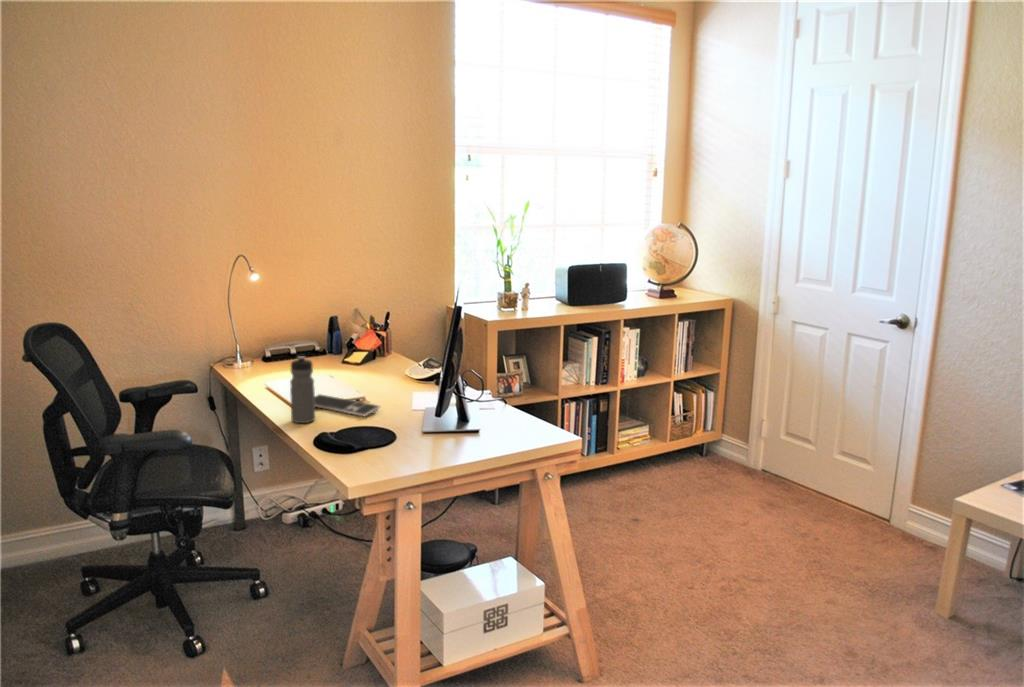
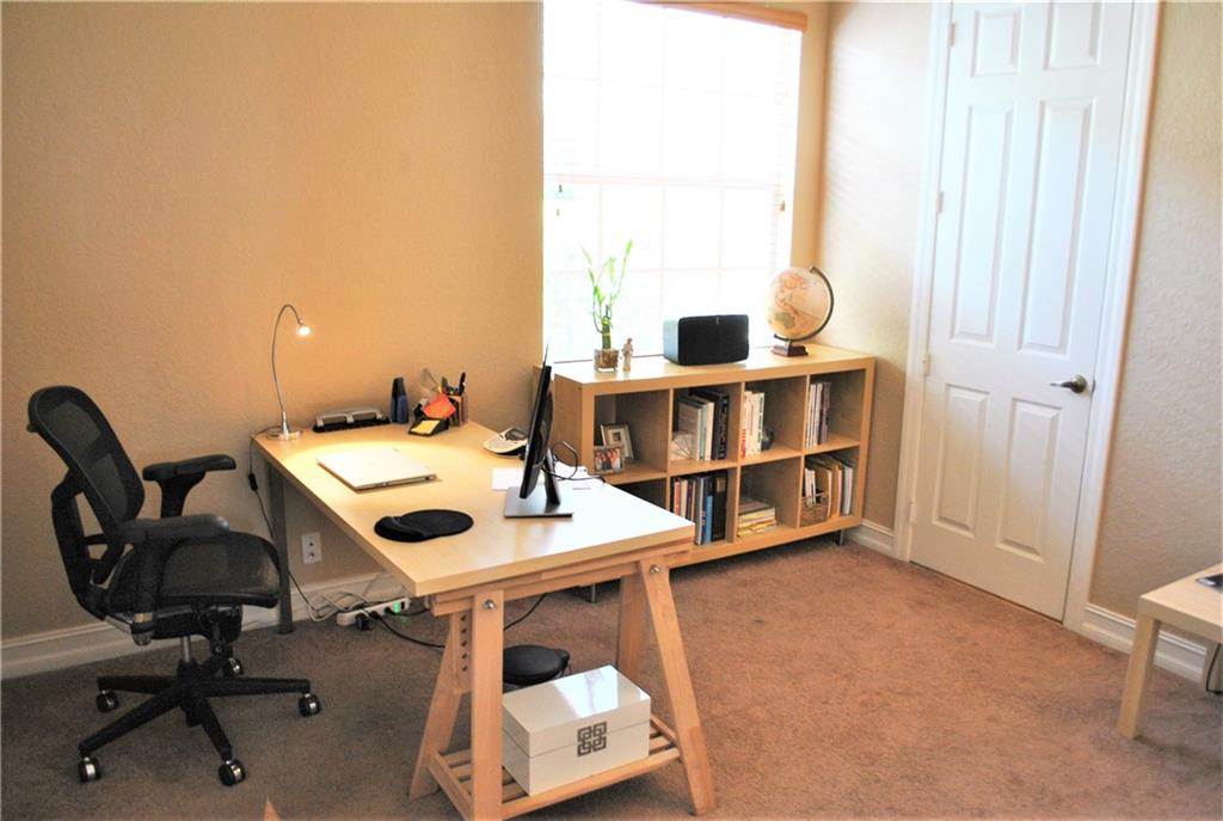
- water bottle (302, 388)
- keyboard (341, 404)
